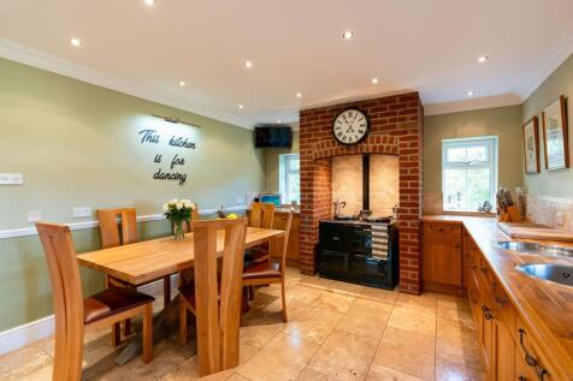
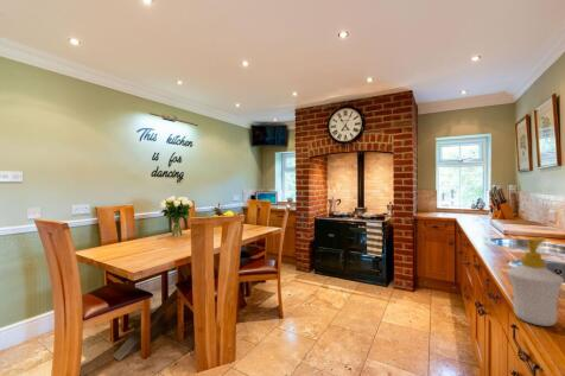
+ soap bottle (533, 279)
